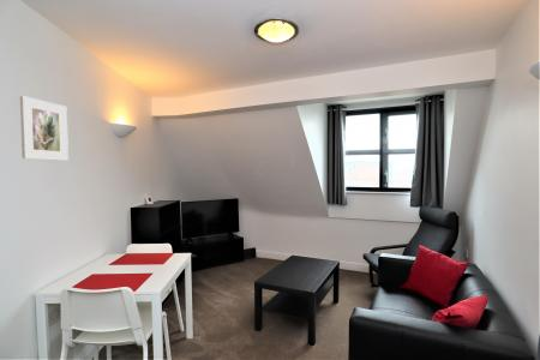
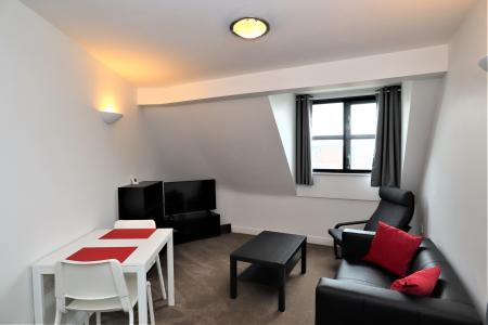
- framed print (46, 130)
